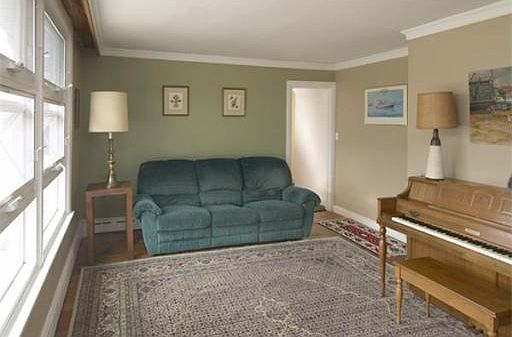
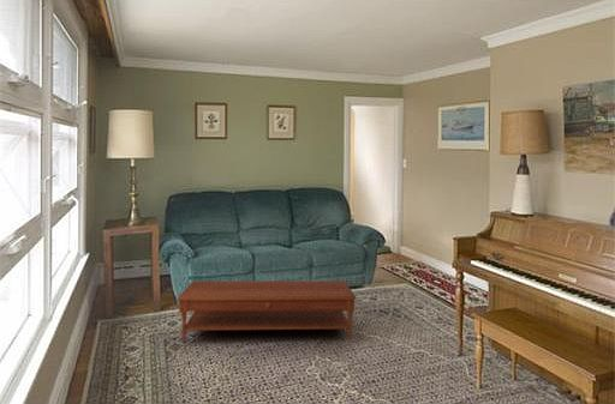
+ coffee table (268, 309)
